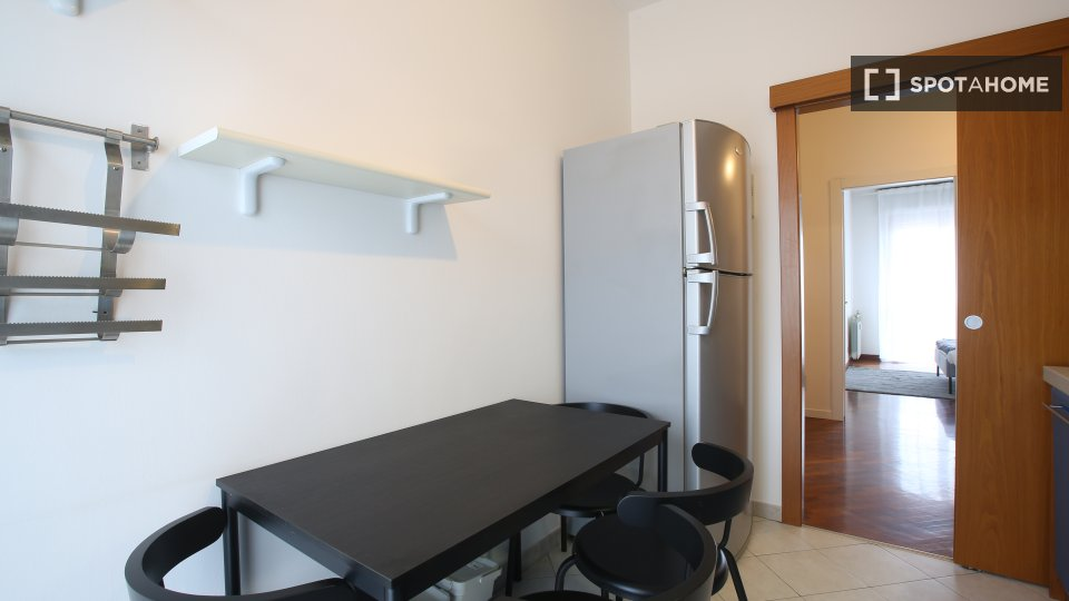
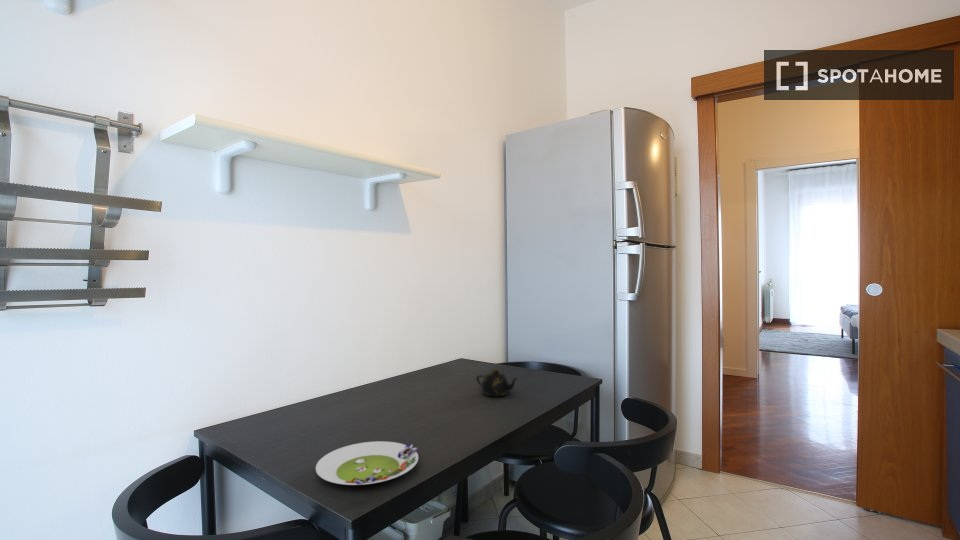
+ teapot (497, 381)
+ salad plate (368, 463)
